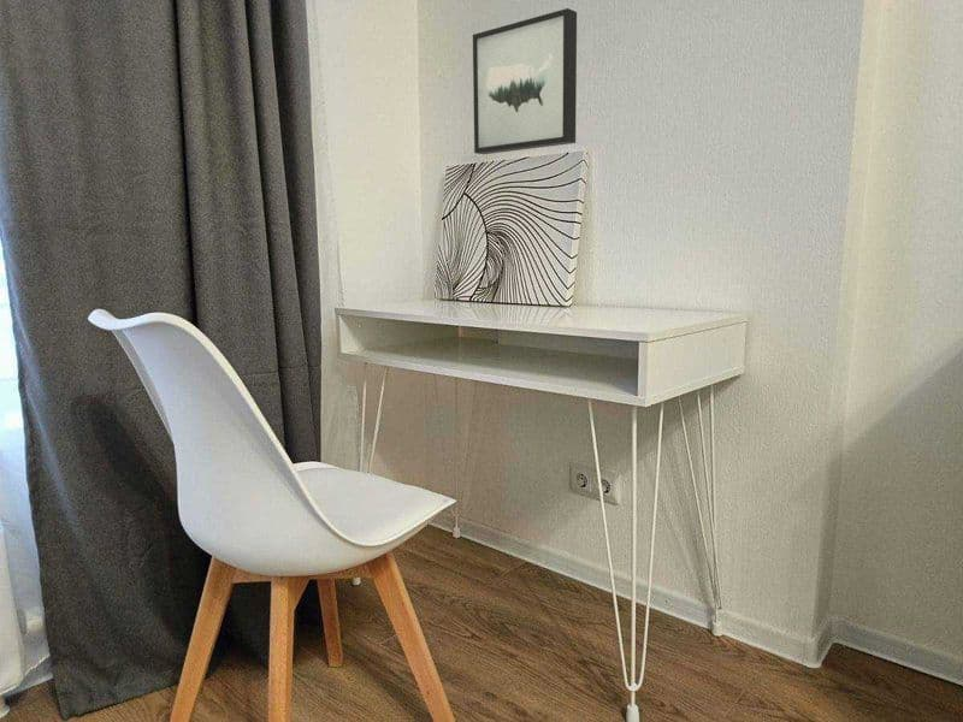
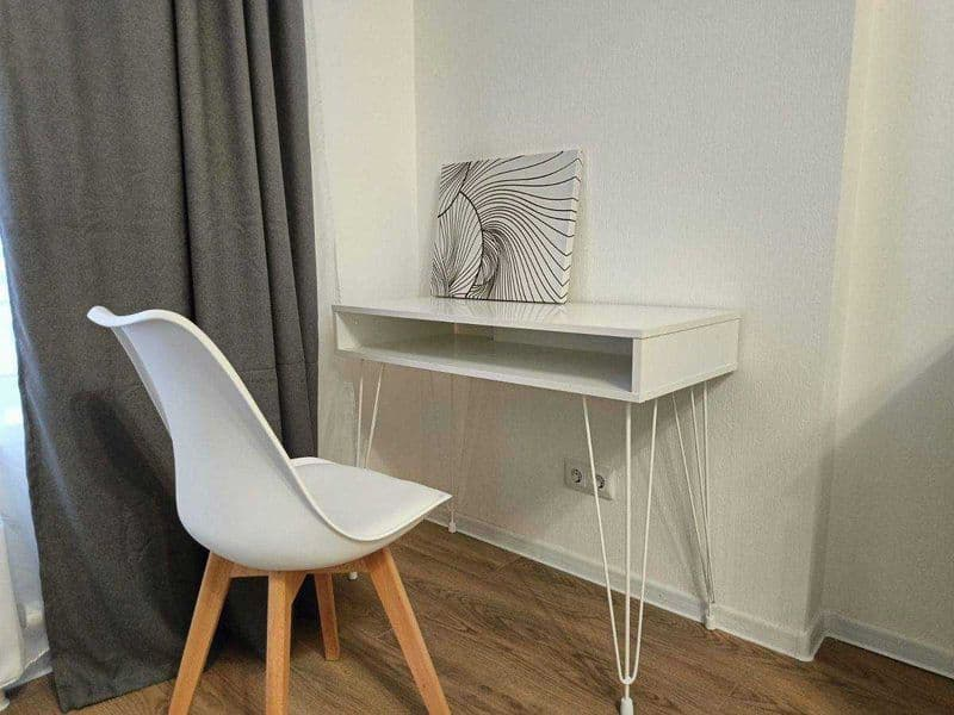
- wall art (522, 87)
